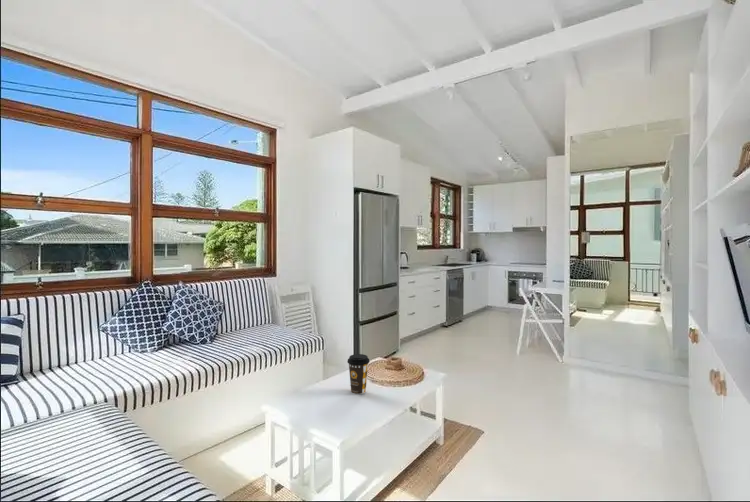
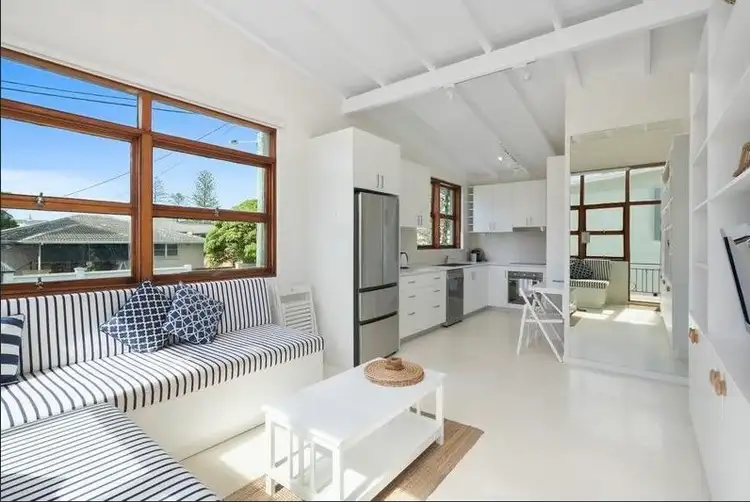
- coffee cup (358, 374)
